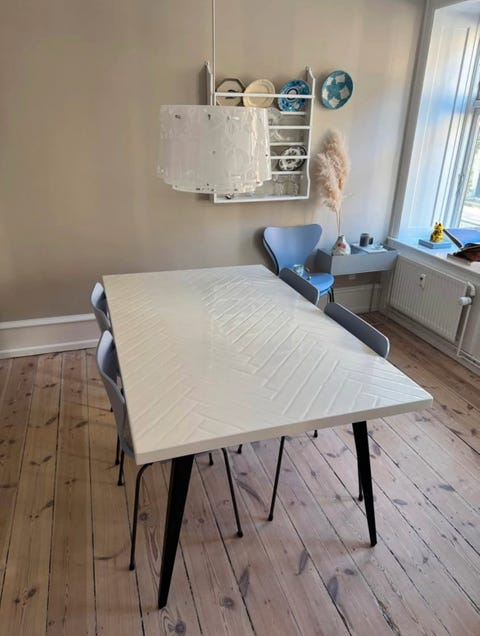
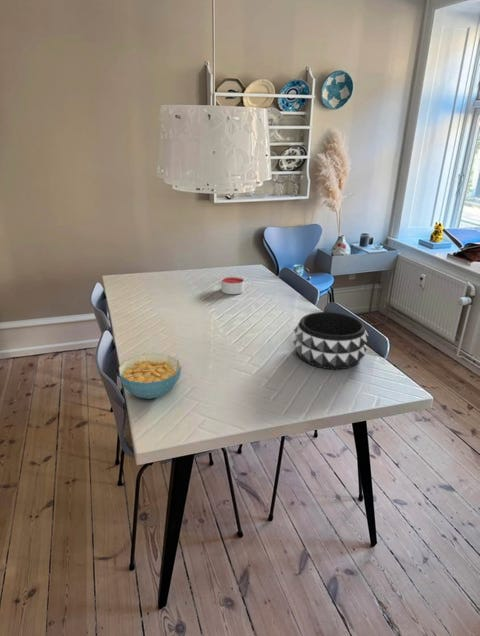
+ candle (232, 284)
+ cereal bowl (150, 380)
+ decorative bowl (330, 339)
